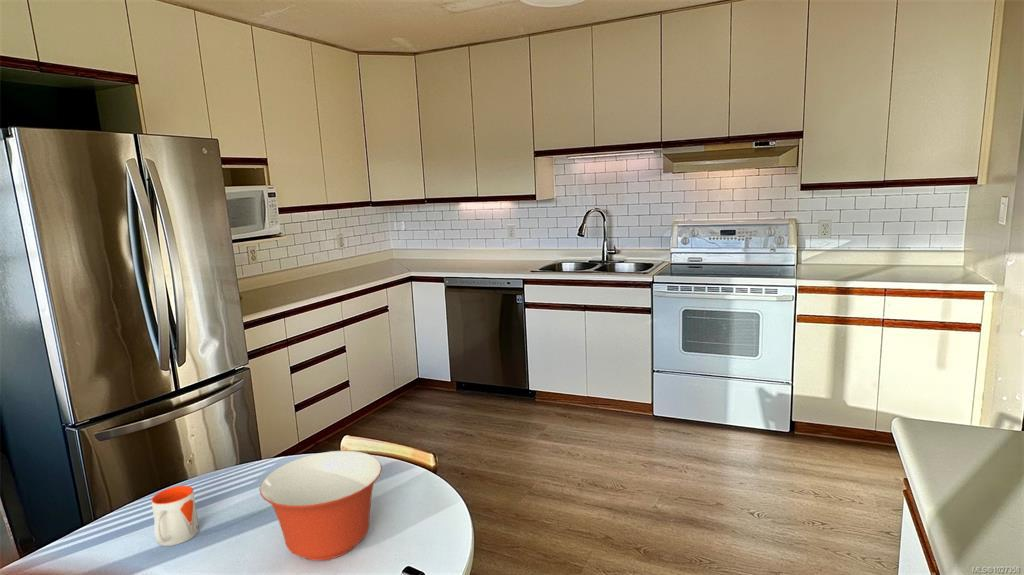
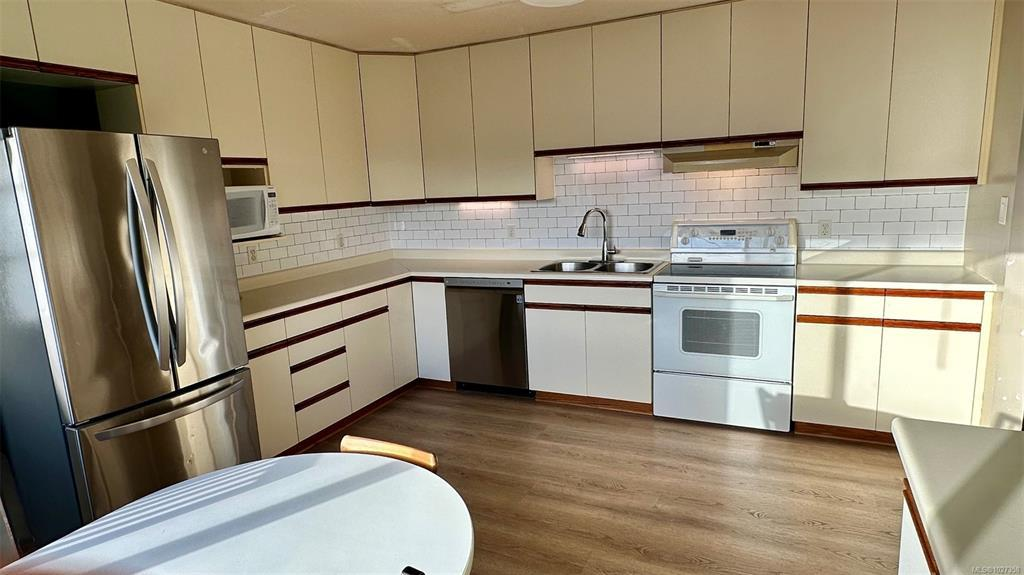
- mug (171, 519)
- mixing bowl (325, 509)
